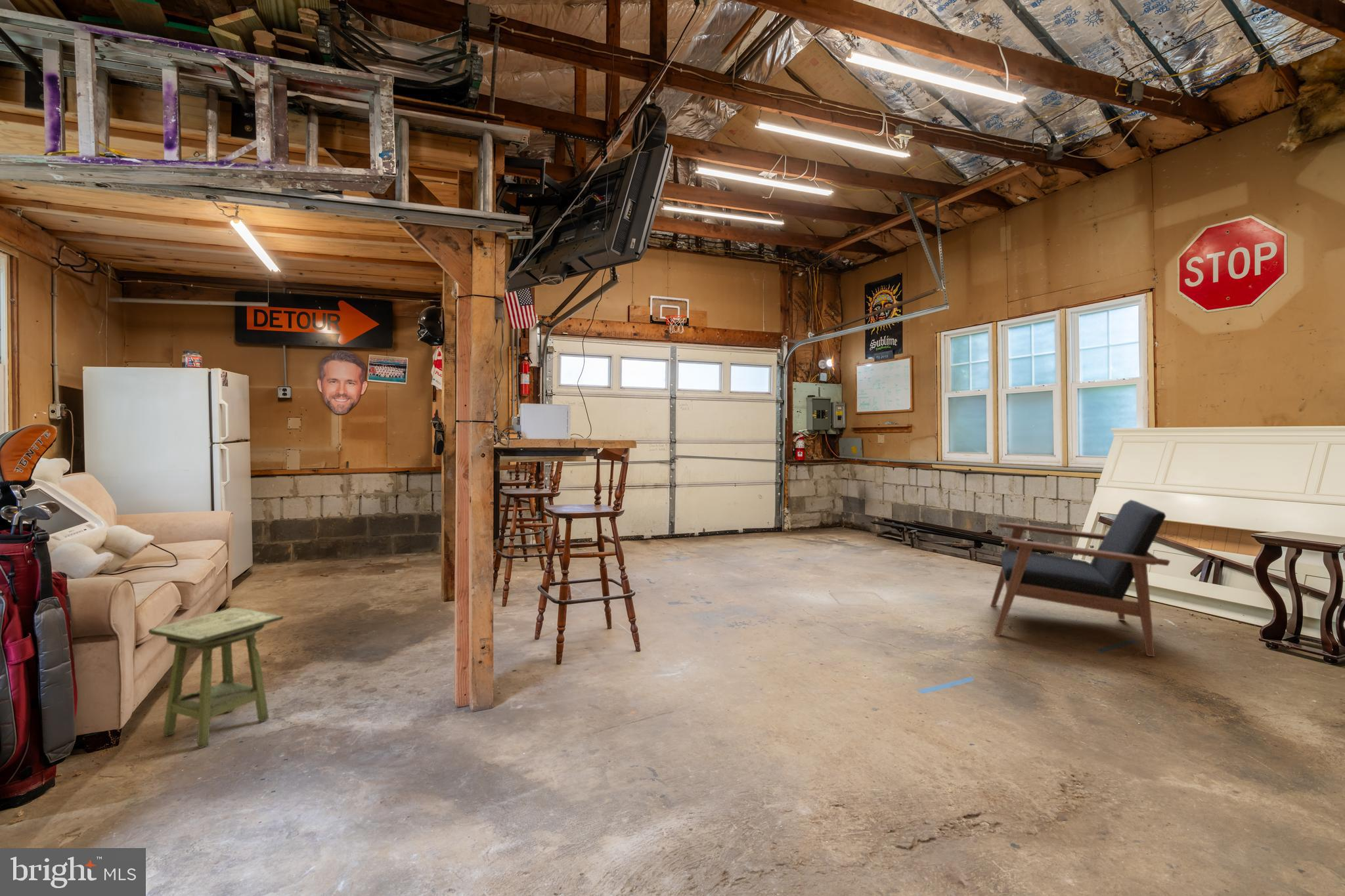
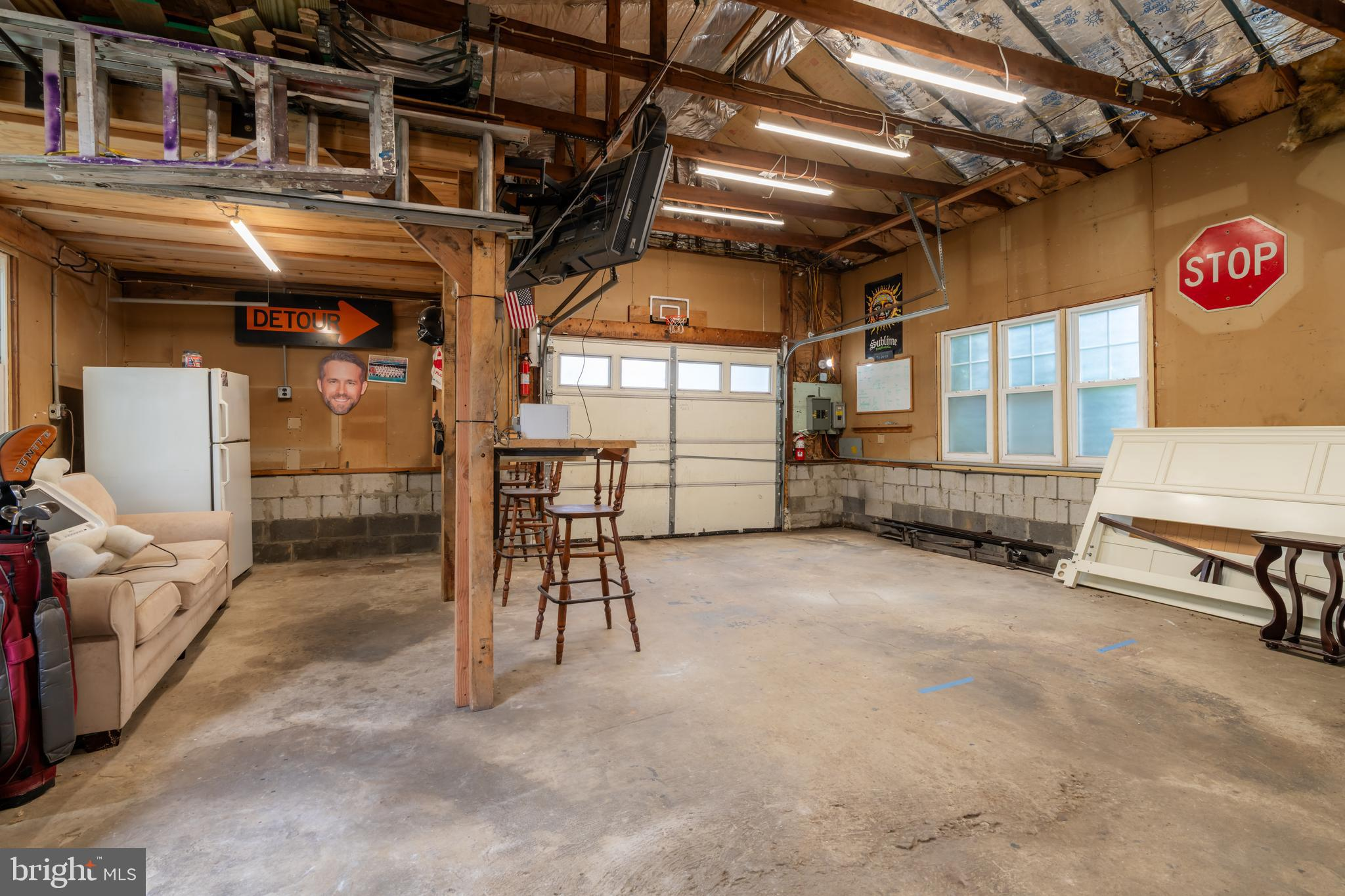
- armchair (1067, 565)
- side table (222, 673)
